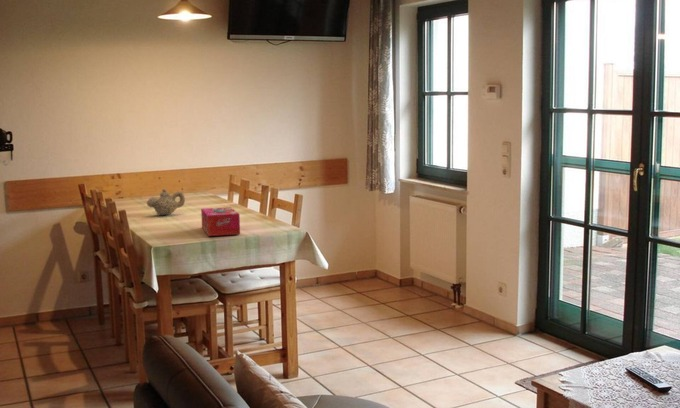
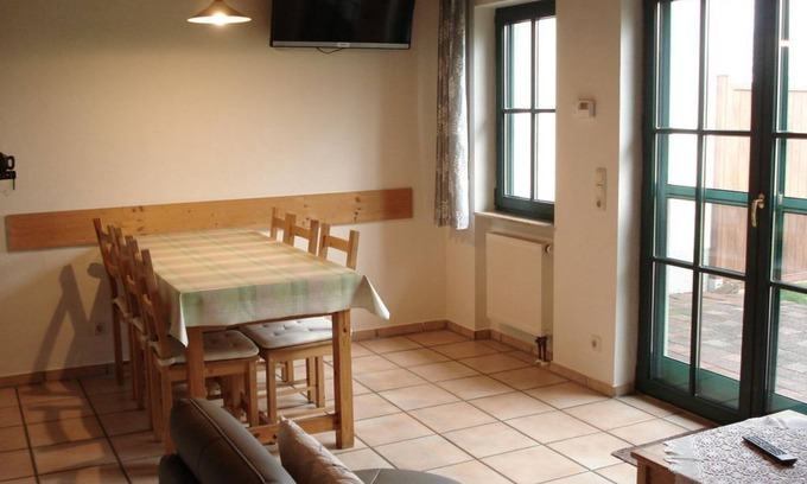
- tissue box (220, 221)
- teapot (165, 201)
